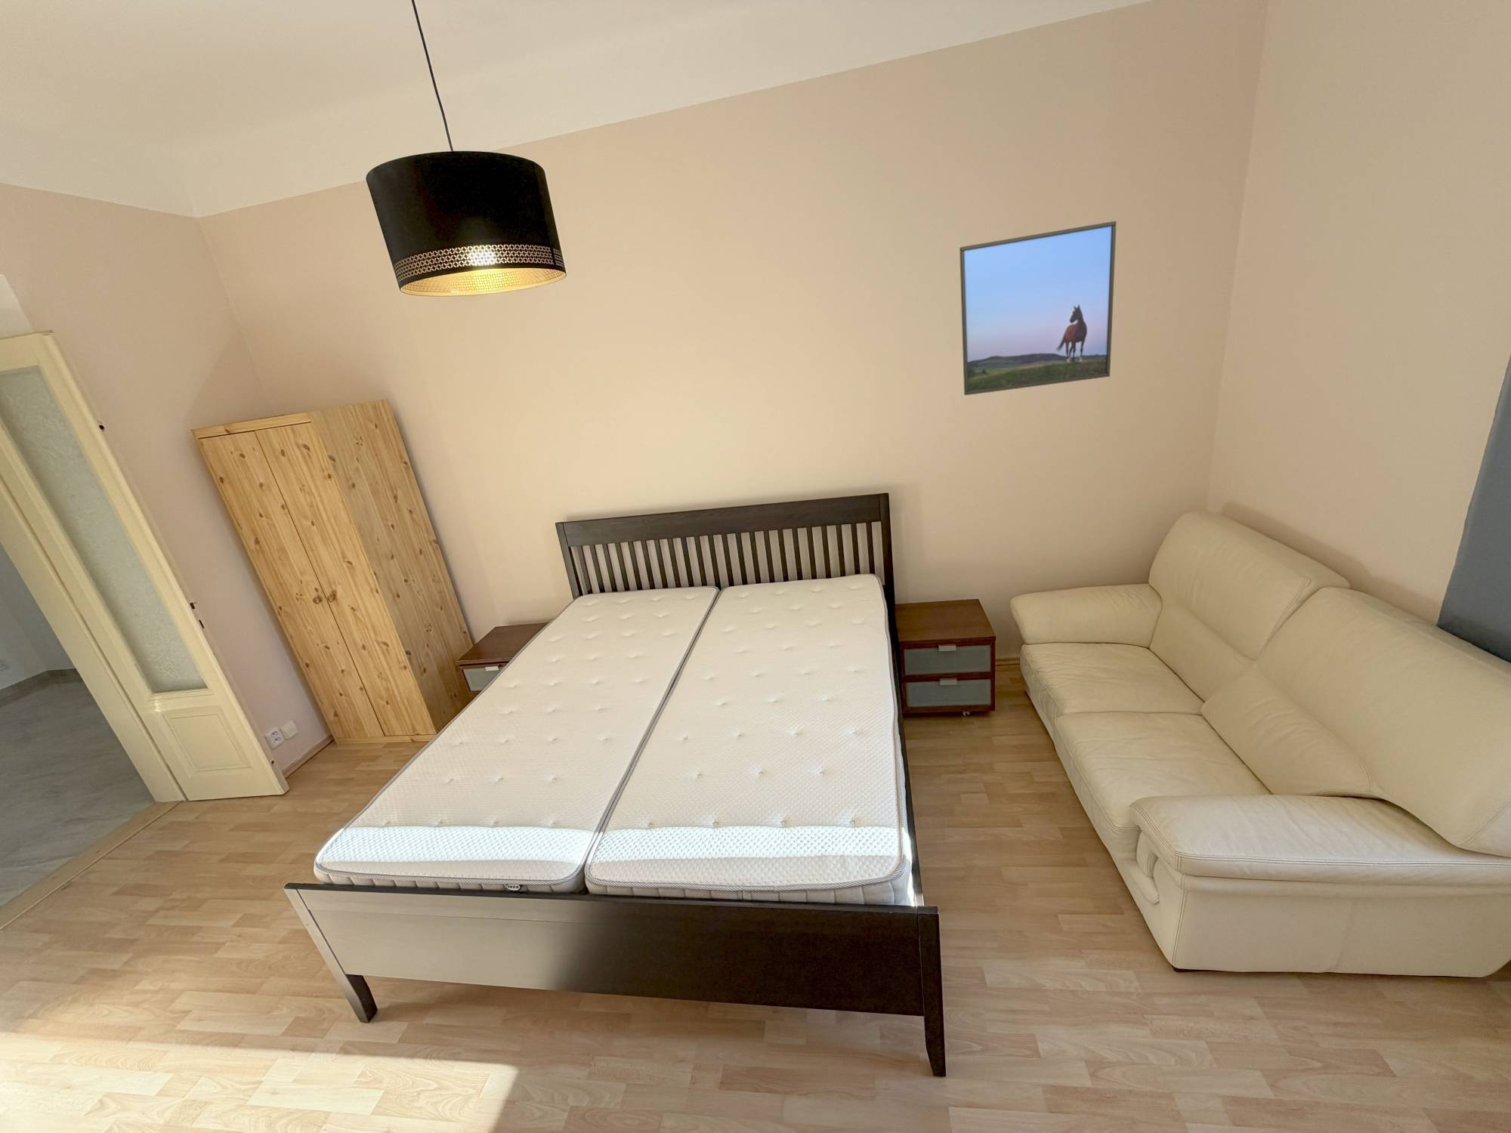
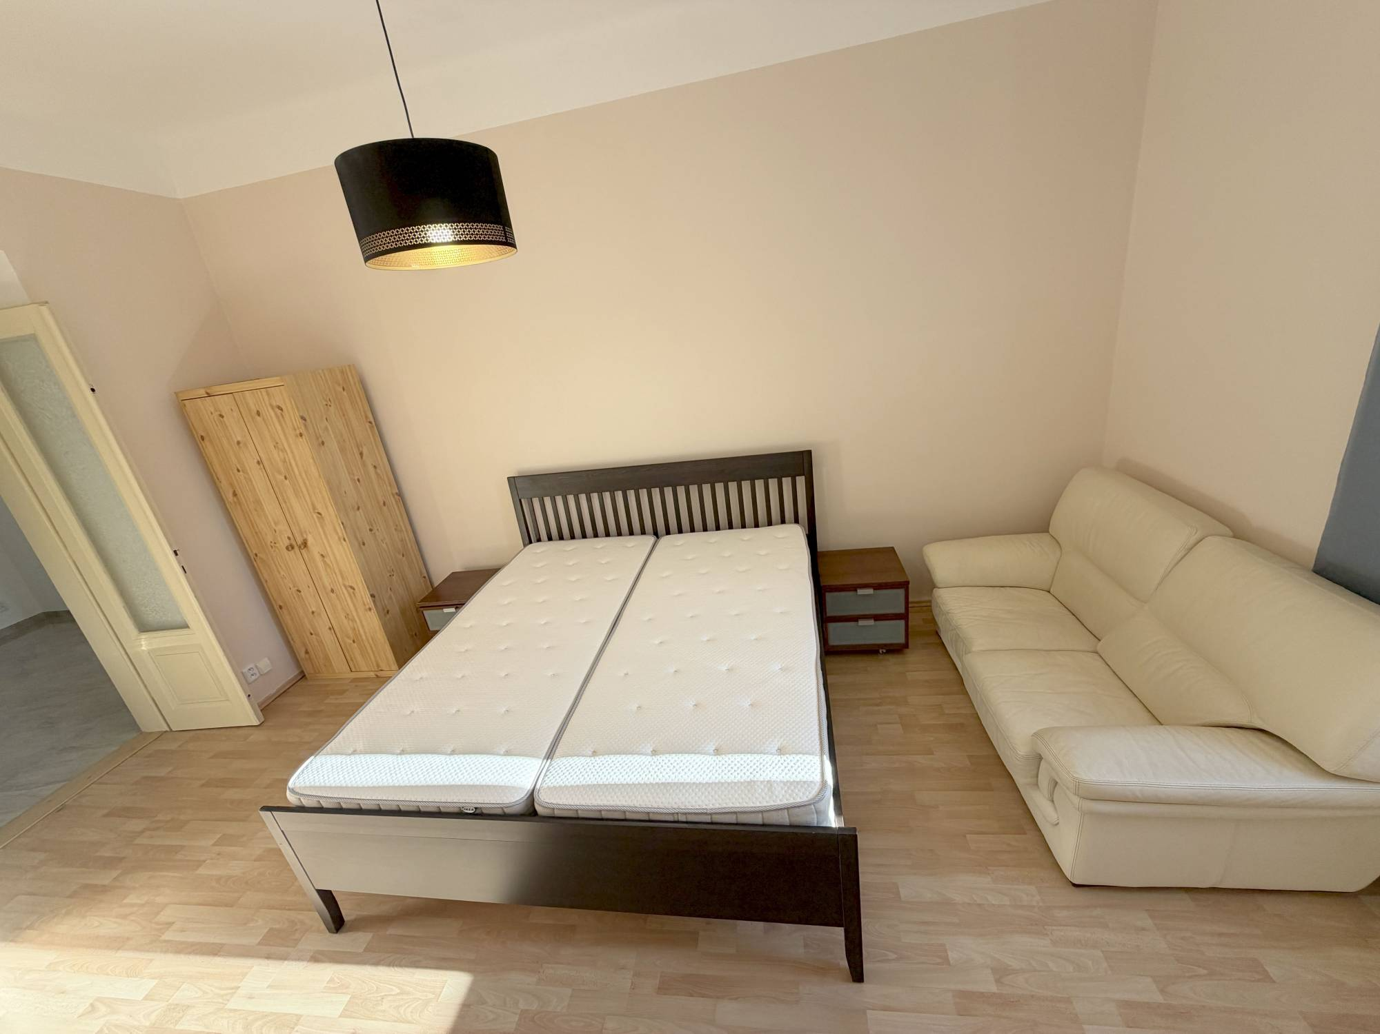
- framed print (1036, 313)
